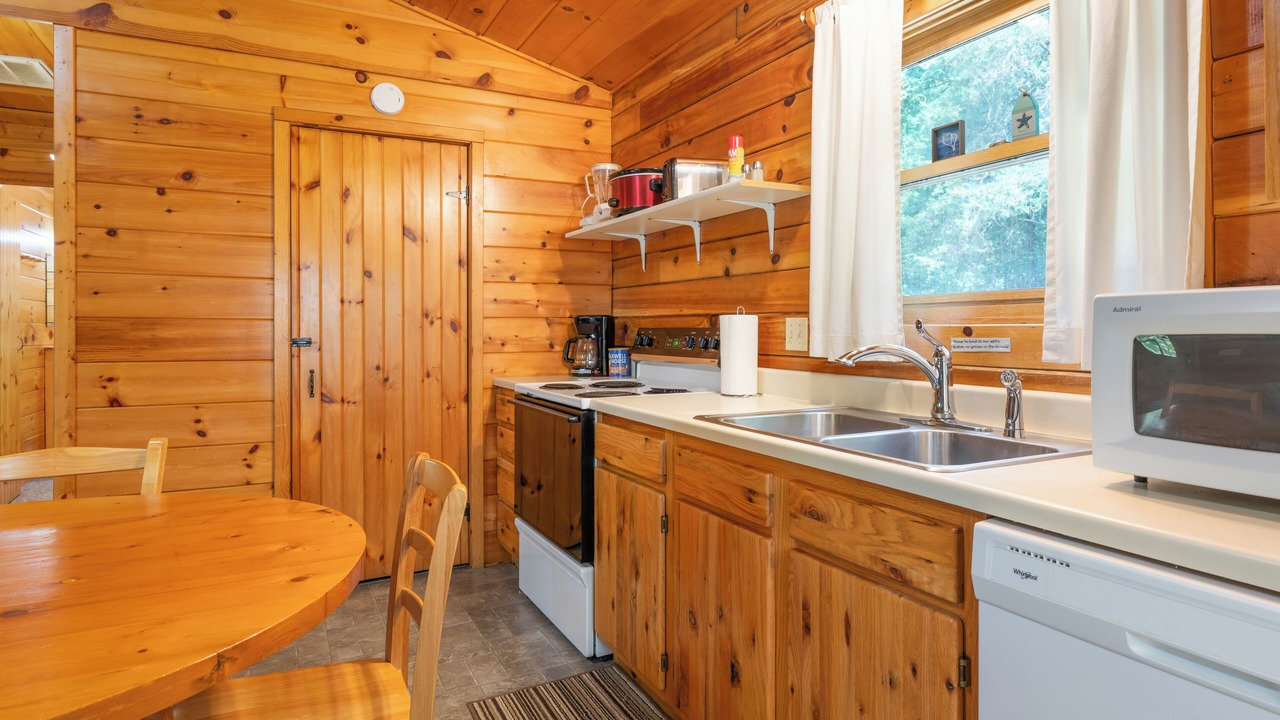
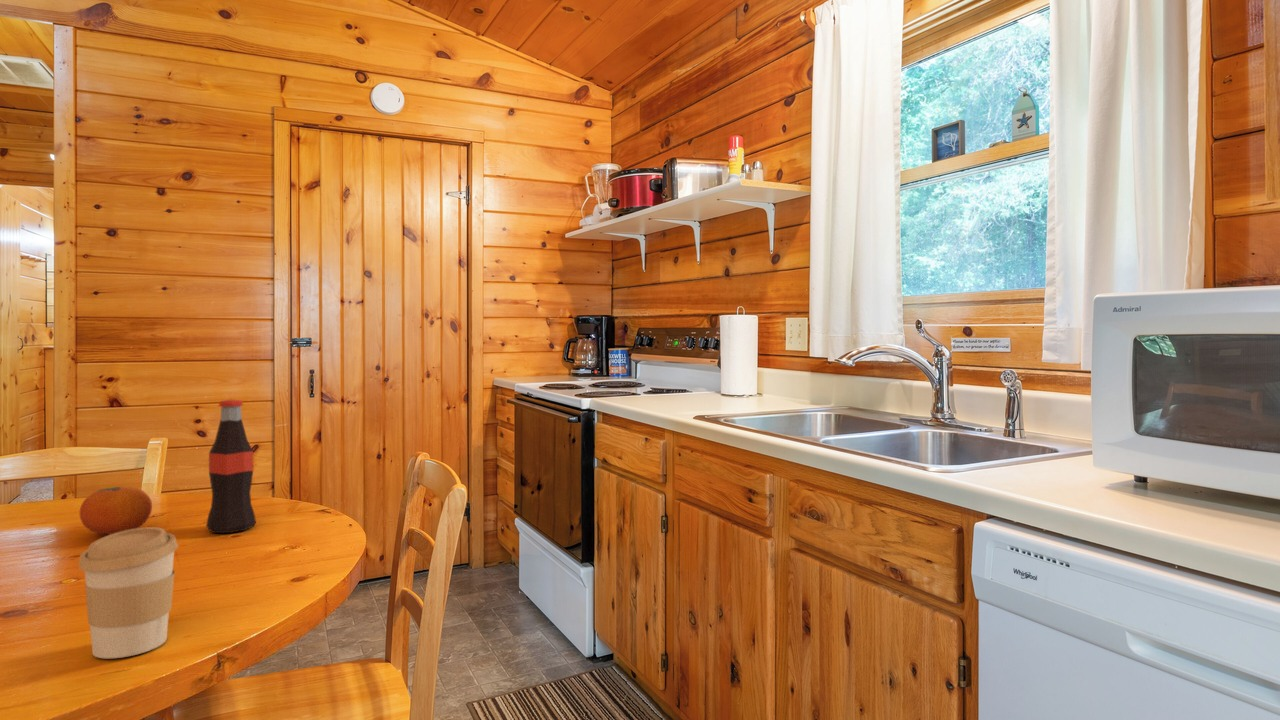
+ bottle (231, 463)
+ fruit (116, 510)
+ coffee cup (130, 589)
